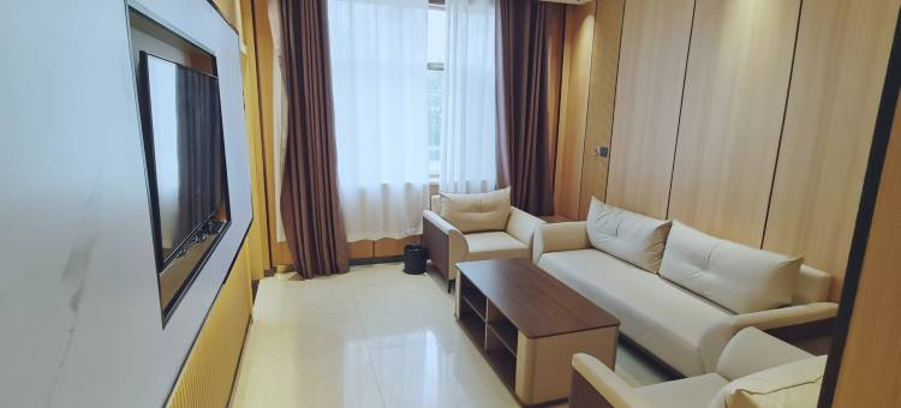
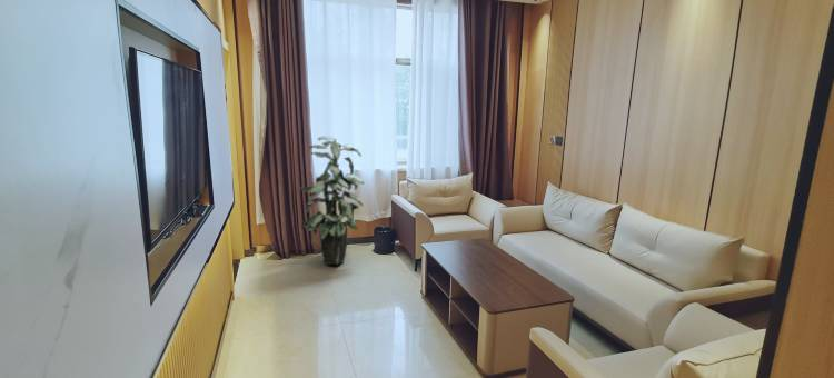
+ indoor plant (331, 200)
